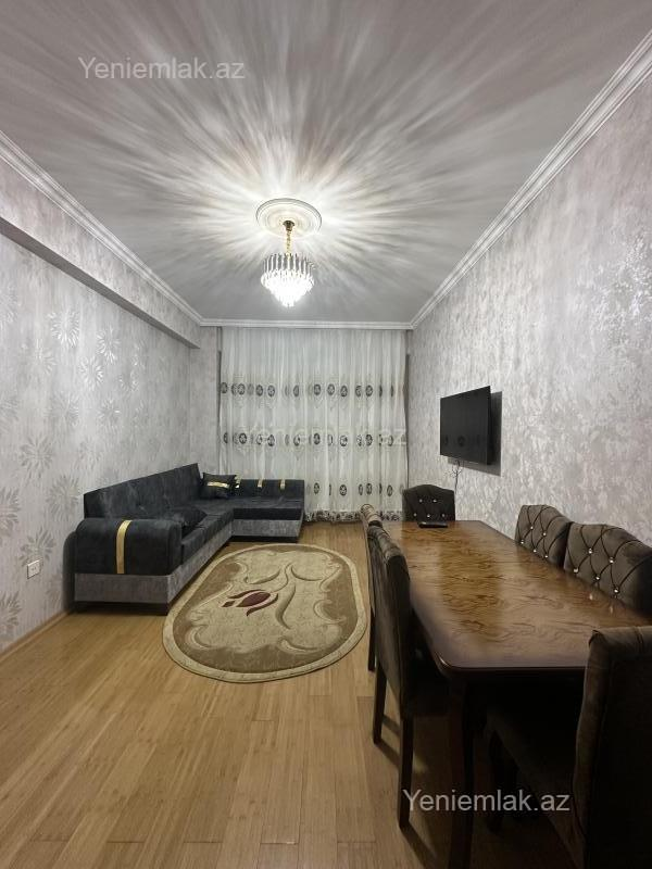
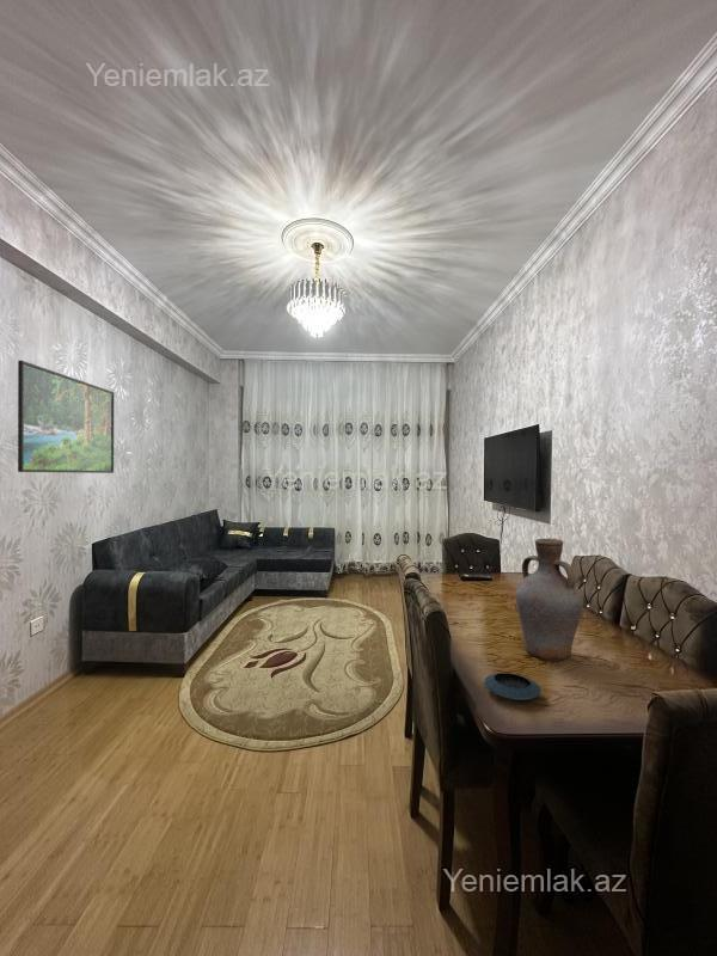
+ vase (547, 595)
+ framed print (73, 425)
+ saucer (511, 684)
